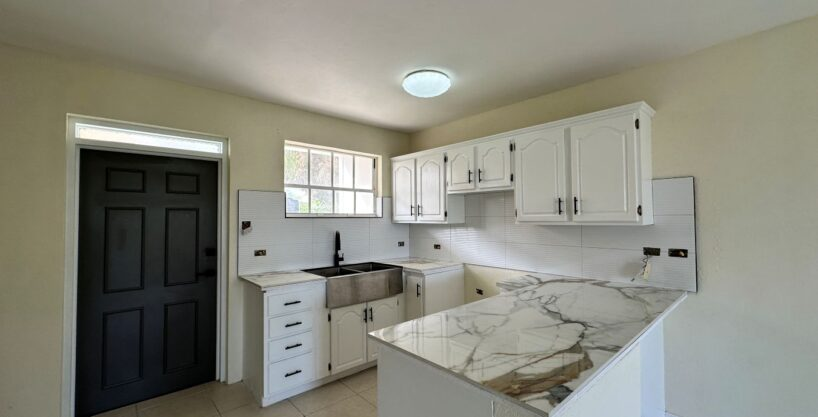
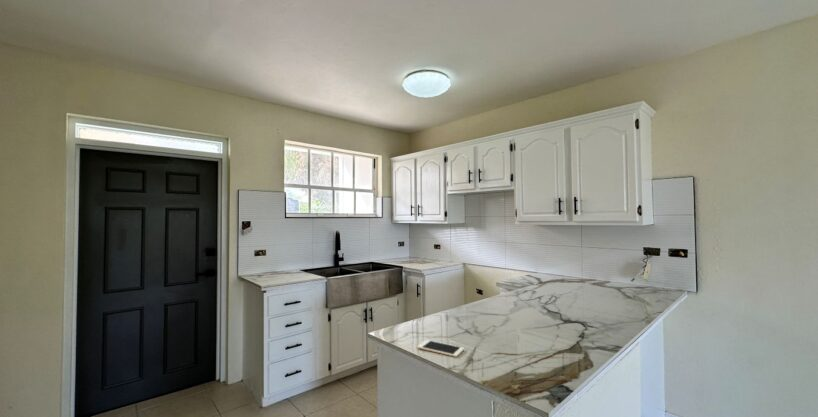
+ cell phone (440, 347)
